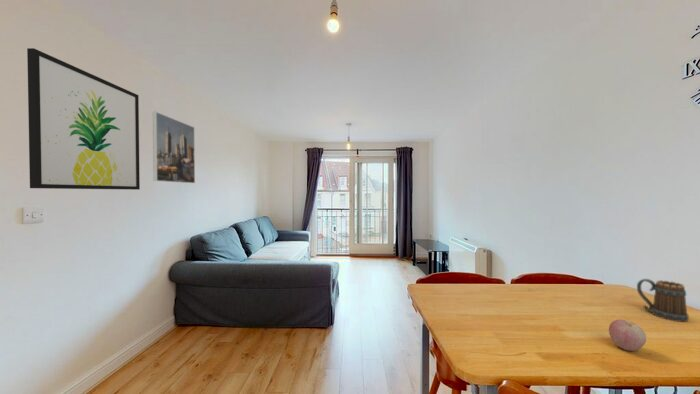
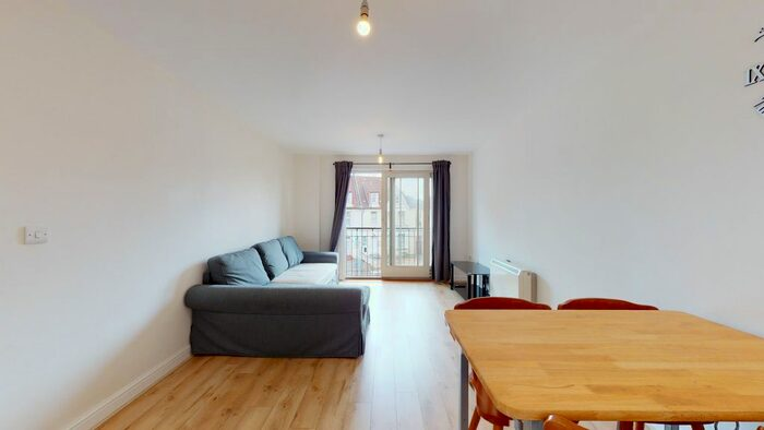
- wall art (94, 132)
- mug (661, 298)
- apple (626, 335)
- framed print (176, 151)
